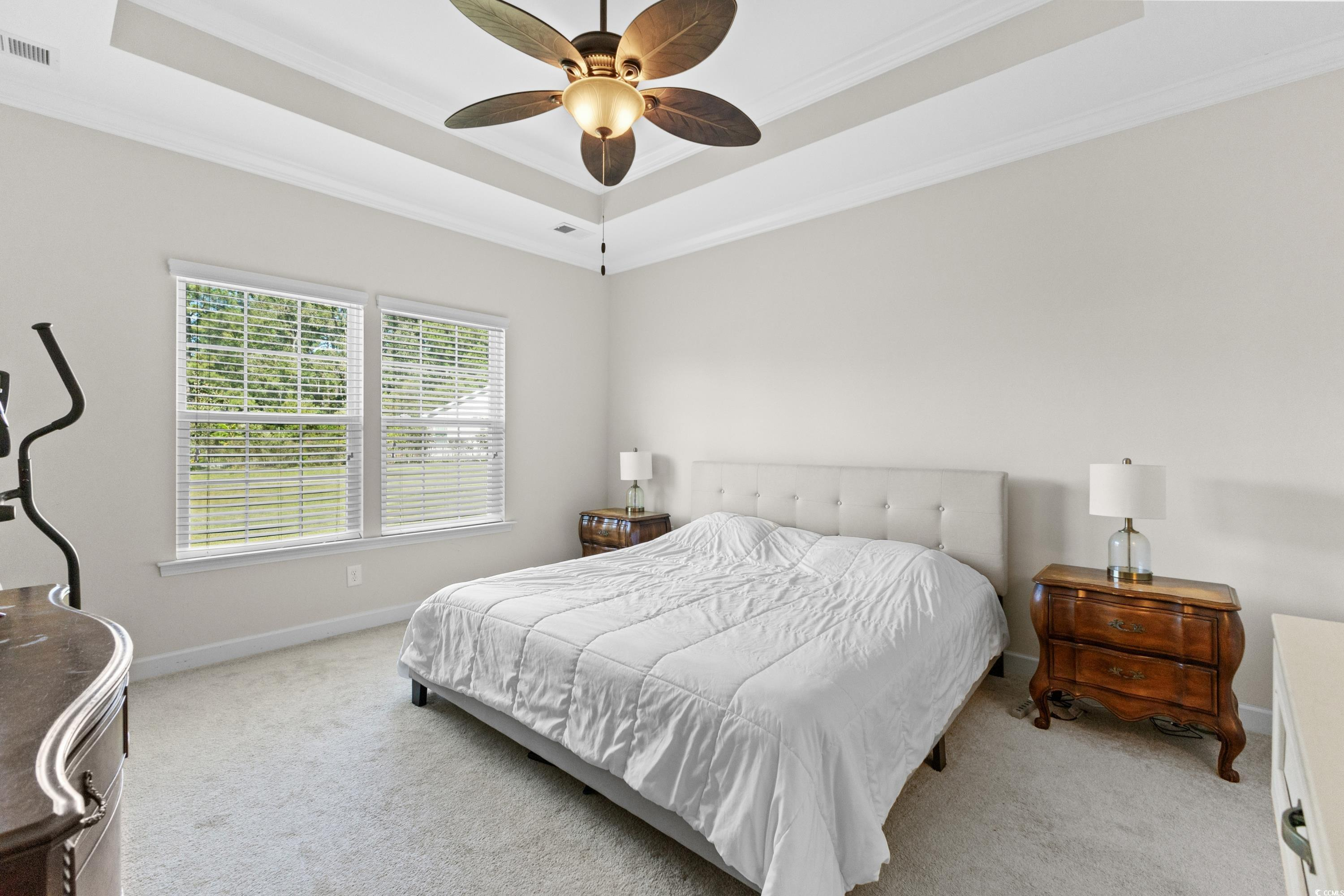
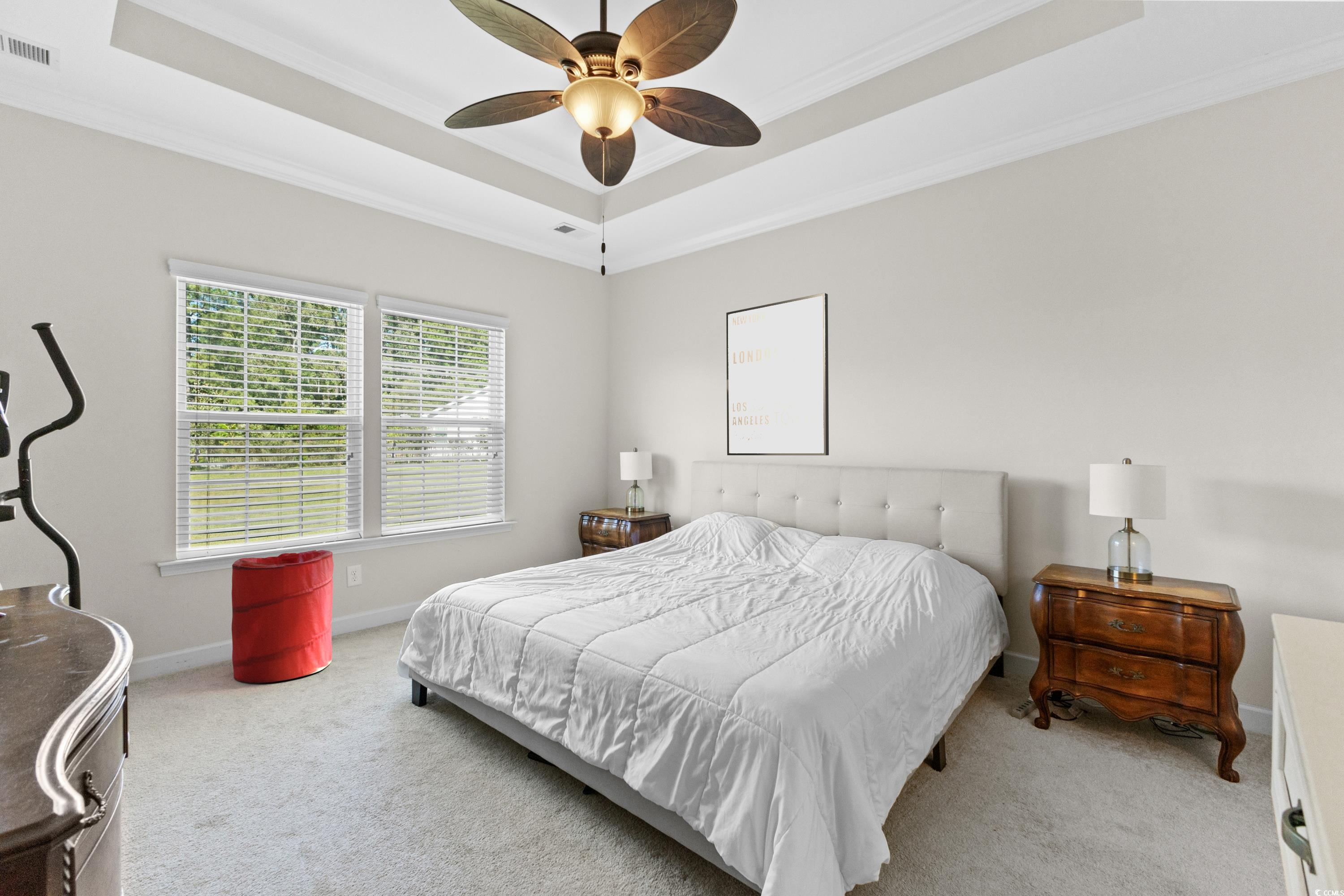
+ wall art (774, 379)
+ laundry hamper (284, 610)
